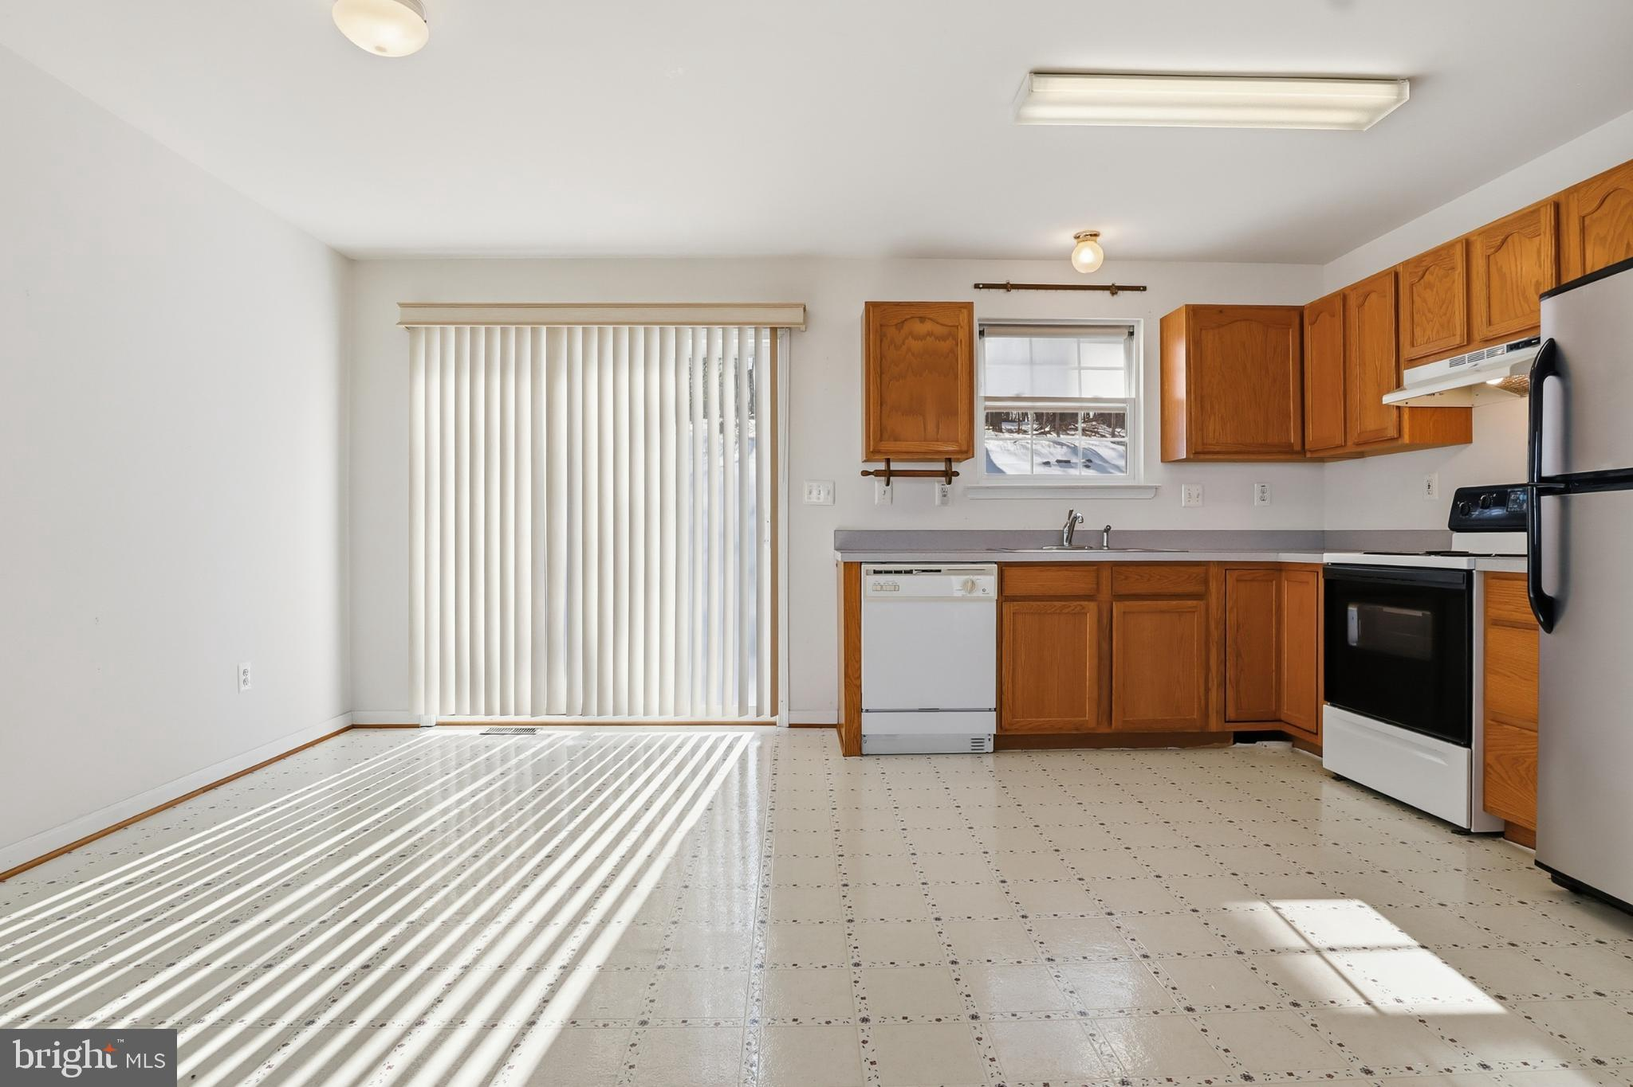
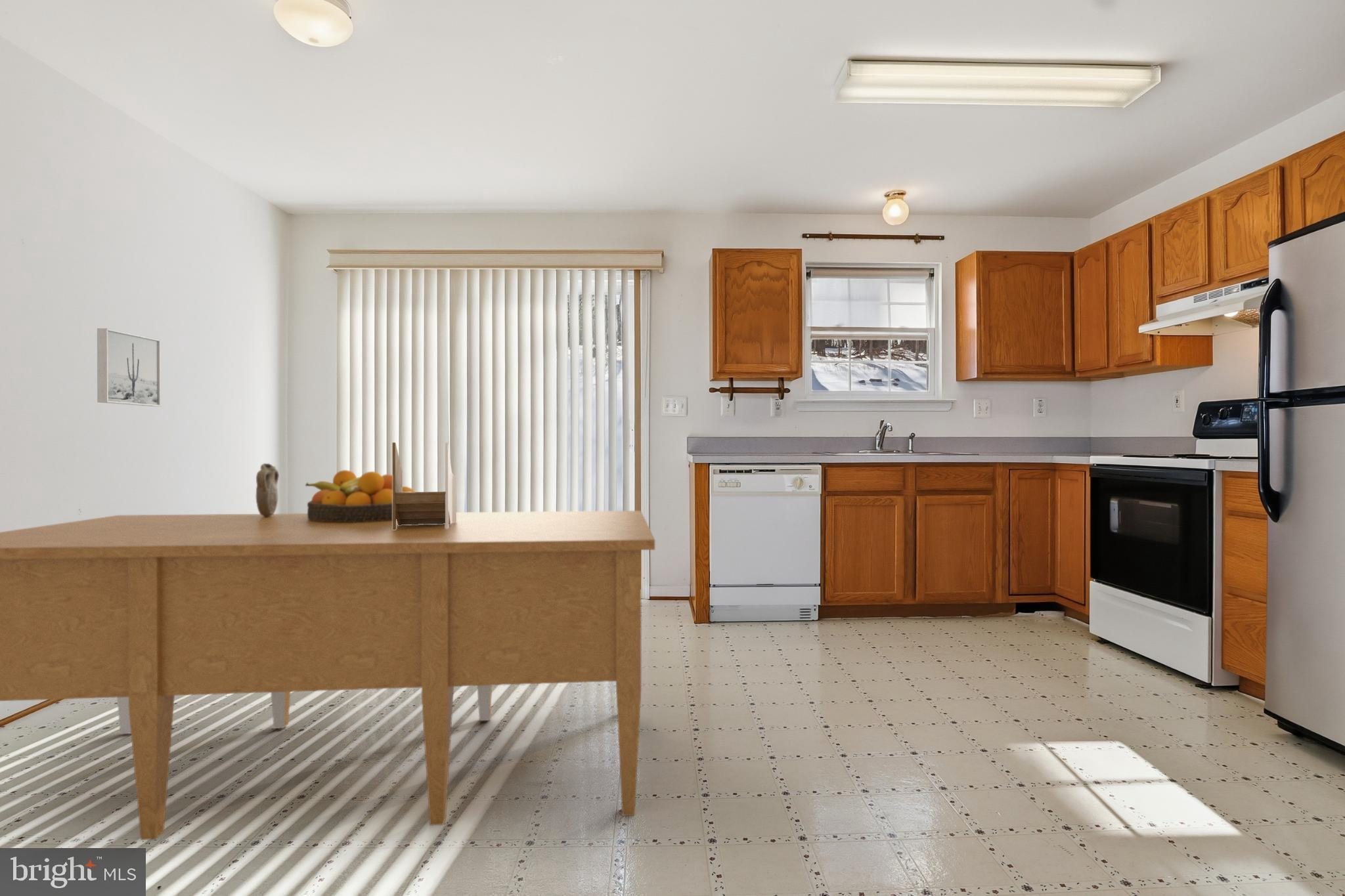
+ pilgrim flask (267, 489)
+ fruit bowl (366, 493)
+ wall art (130, 369)
+ napkin holder (427, 492)
+ desk (348, 646)
